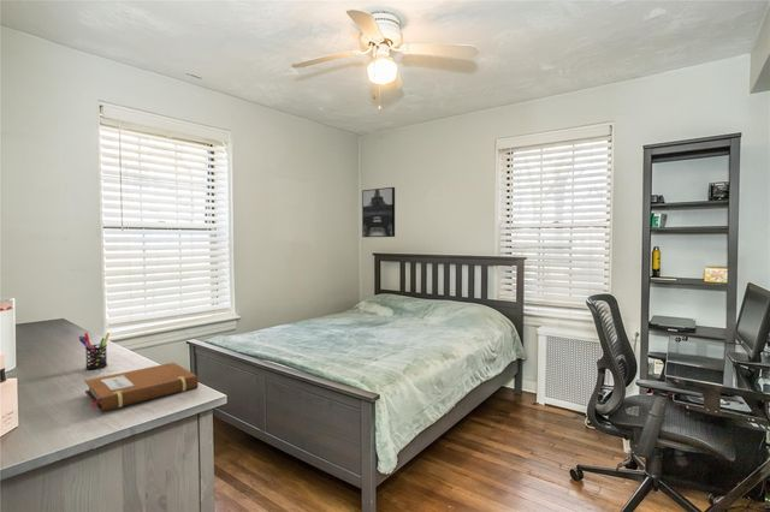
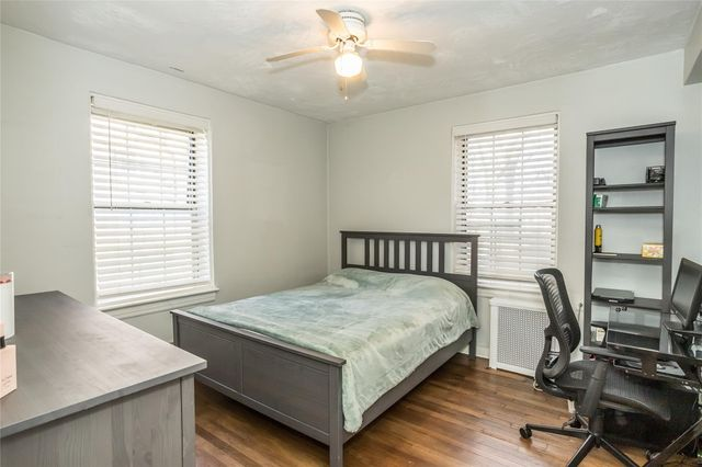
- wall art (378, 213)
- pen holder (96, 349)
- notebook (140, 385)
